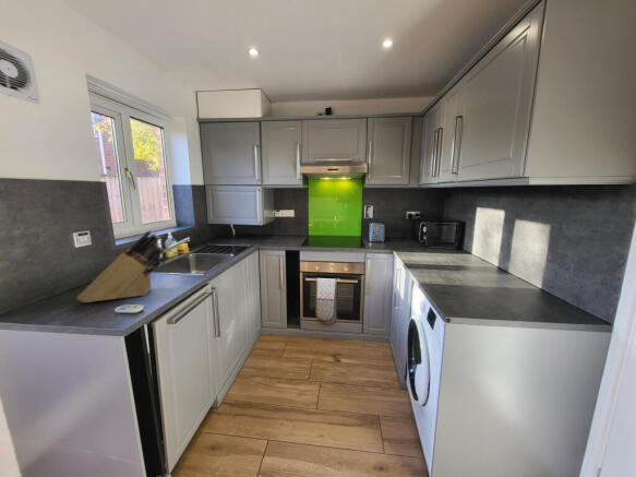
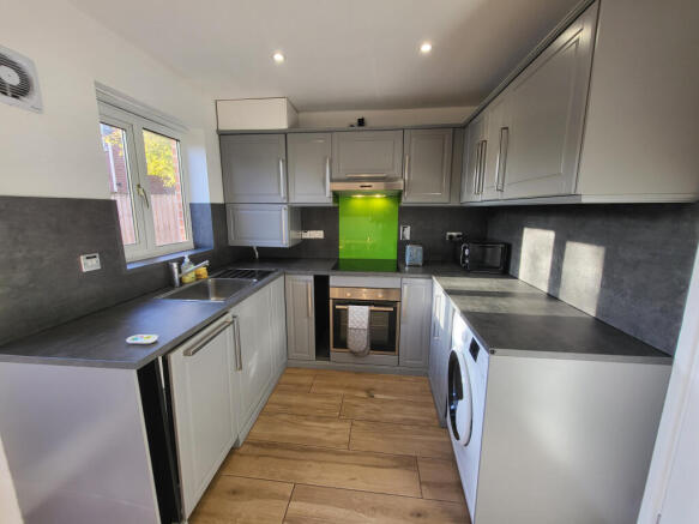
- knife block (124, 263)
